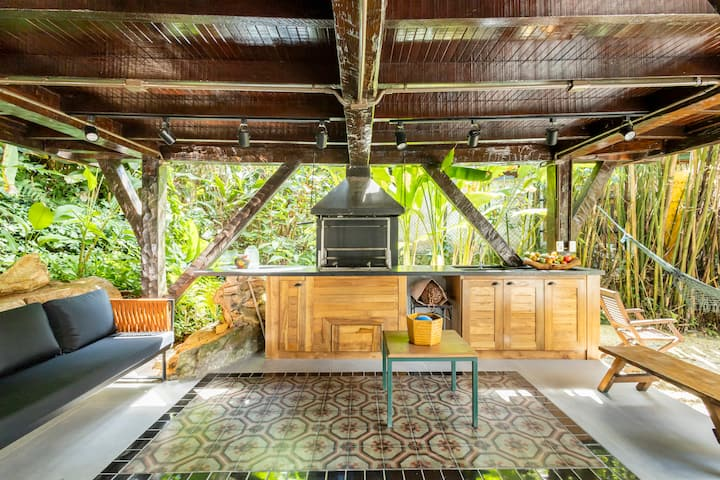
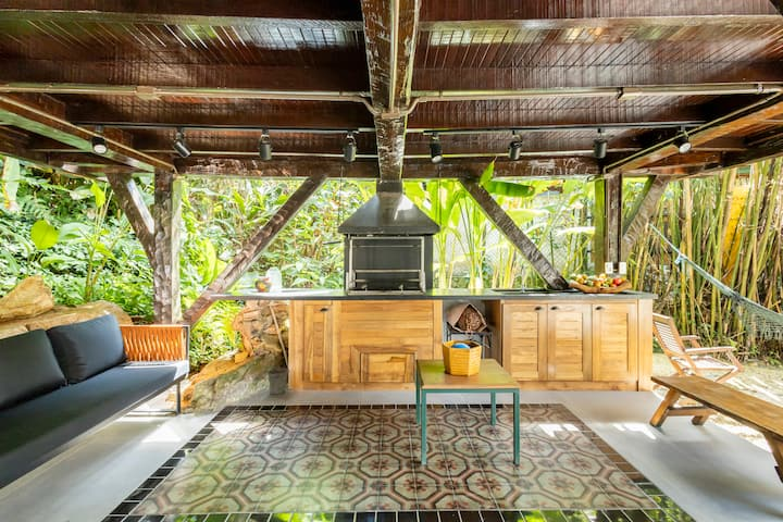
+ bucket (277, 381)
